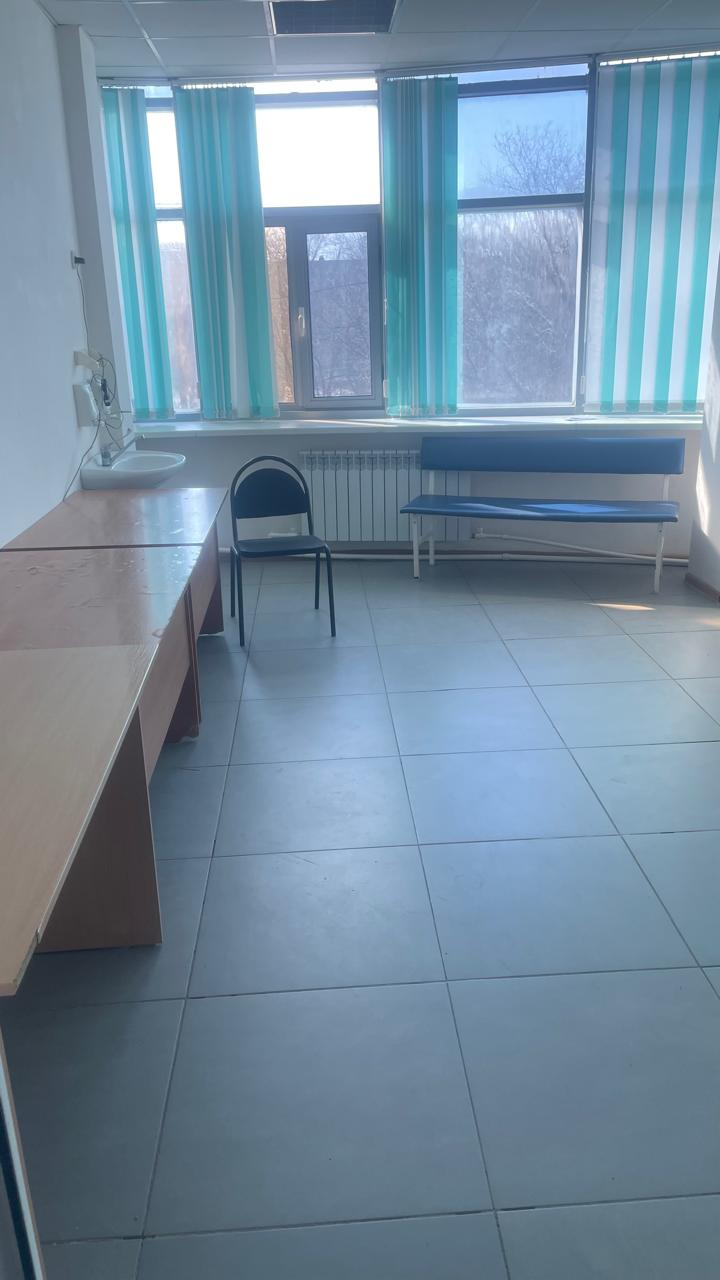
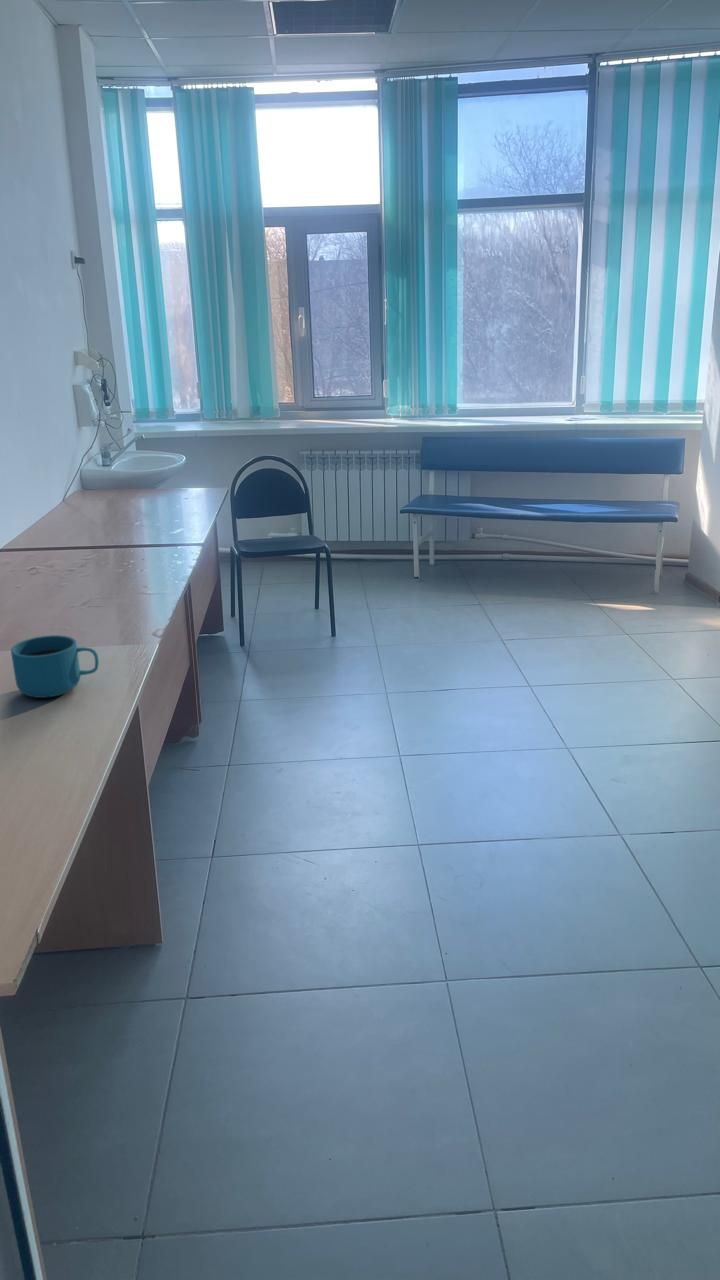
+ cup (57, 667)
